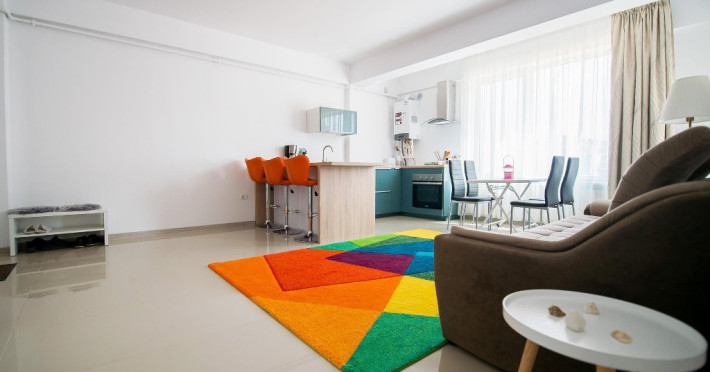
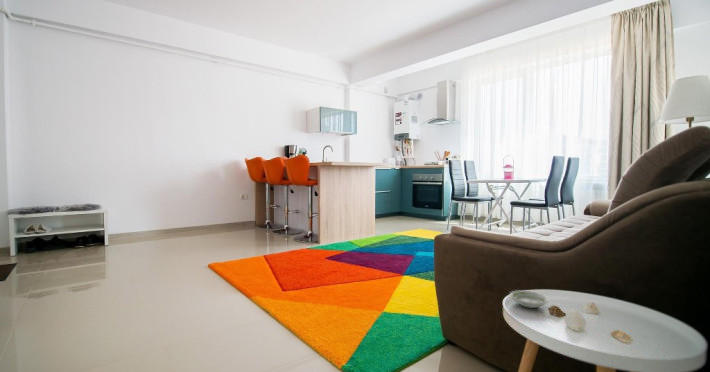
+ saucer (528, 300)
